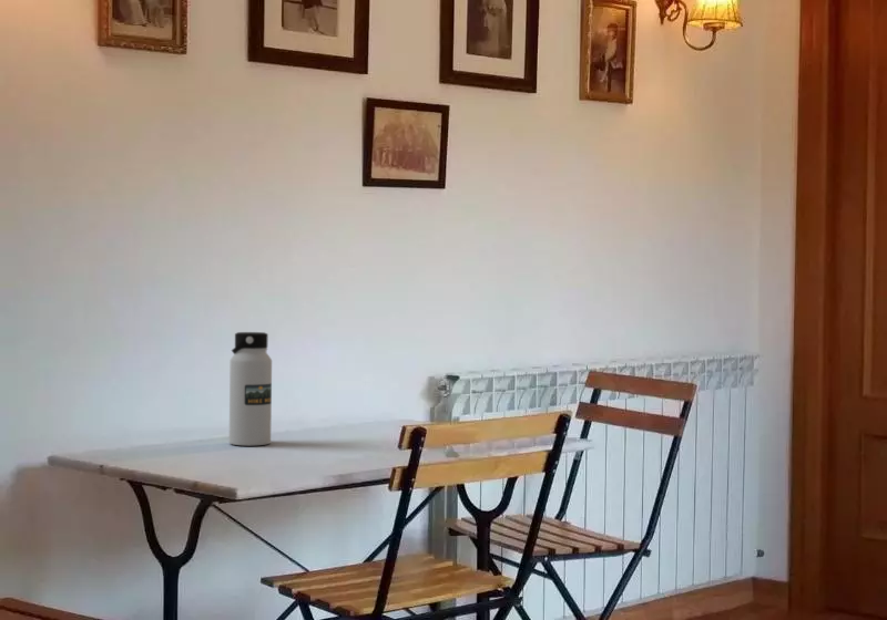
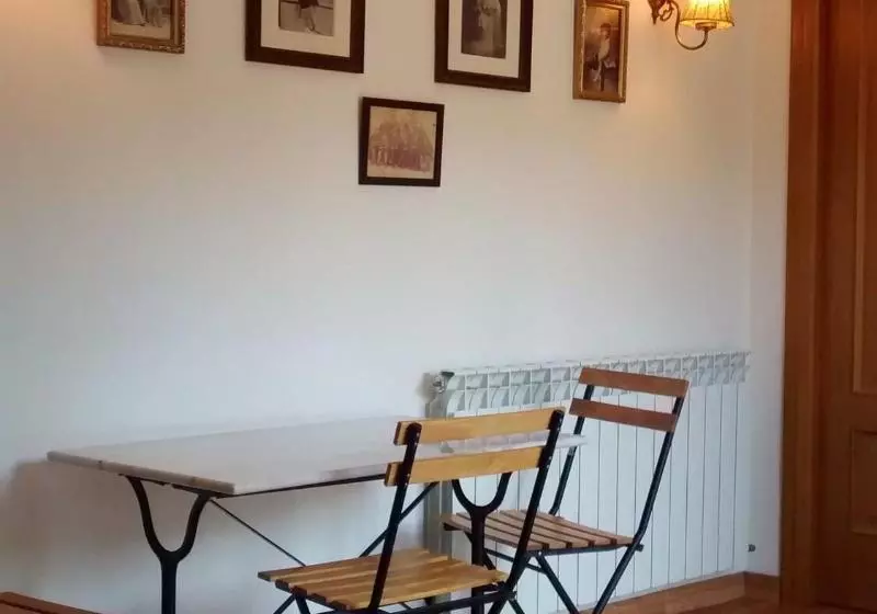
- water bottle (251, 388)
